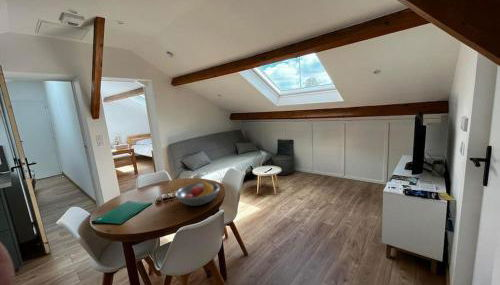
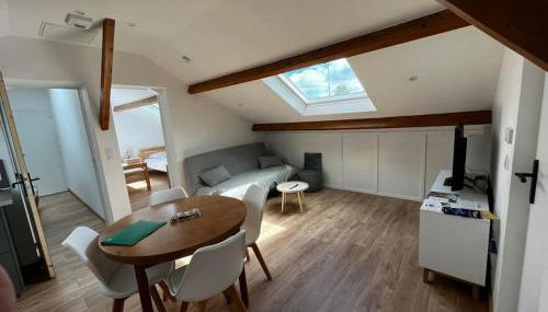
- fruit bowl (198, 193)
